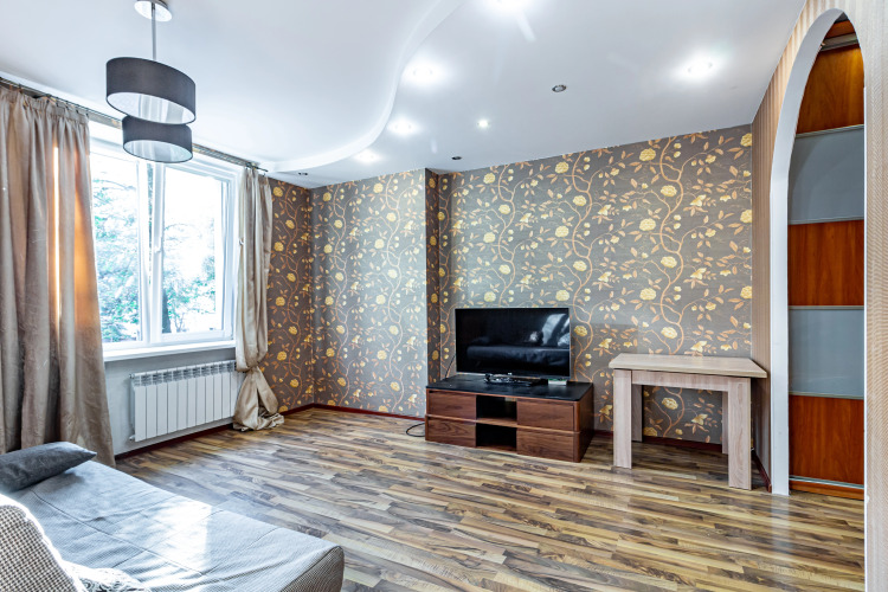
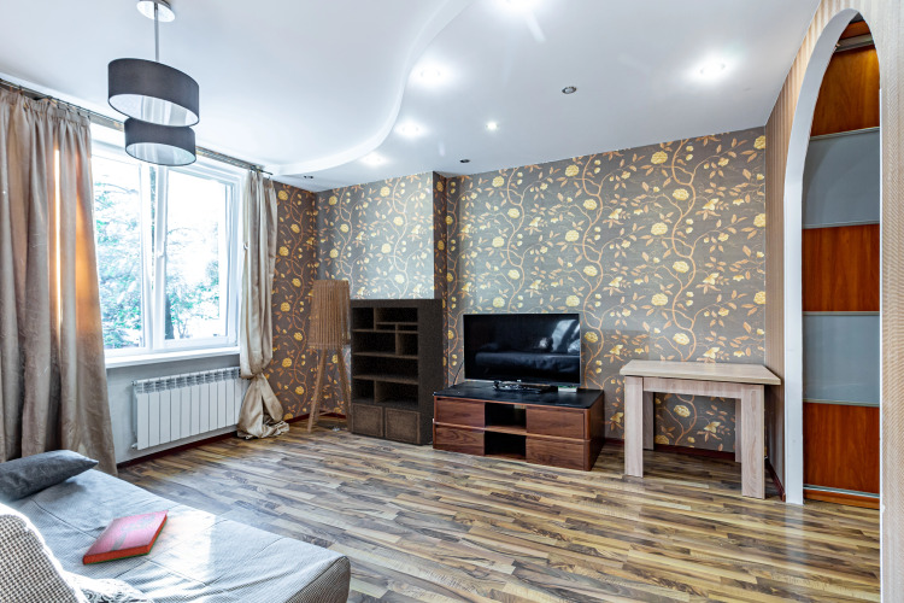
+ bookshelf (395, 367)
+ hardback book (129, 534)
+ floor lamp (335, 353)
